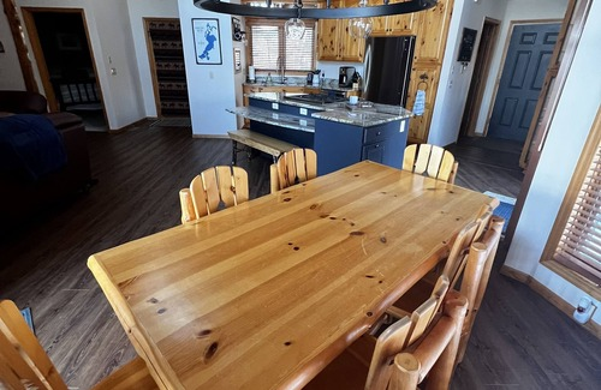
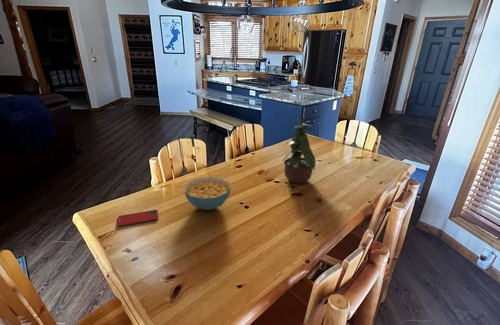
+ potted plant (300, 148)
+ smartphone (138, 217)
+ cereal bowl (208, 196)
